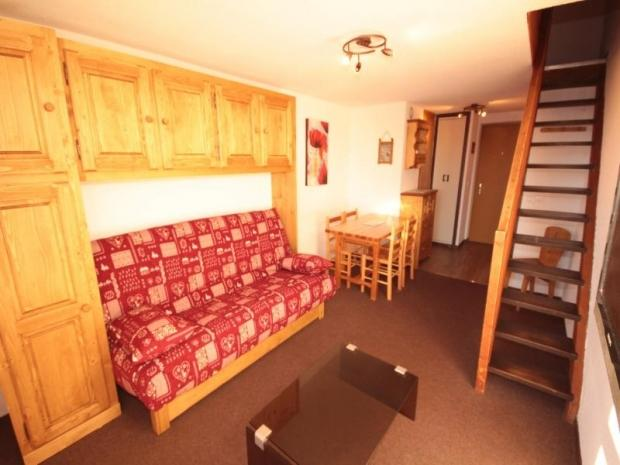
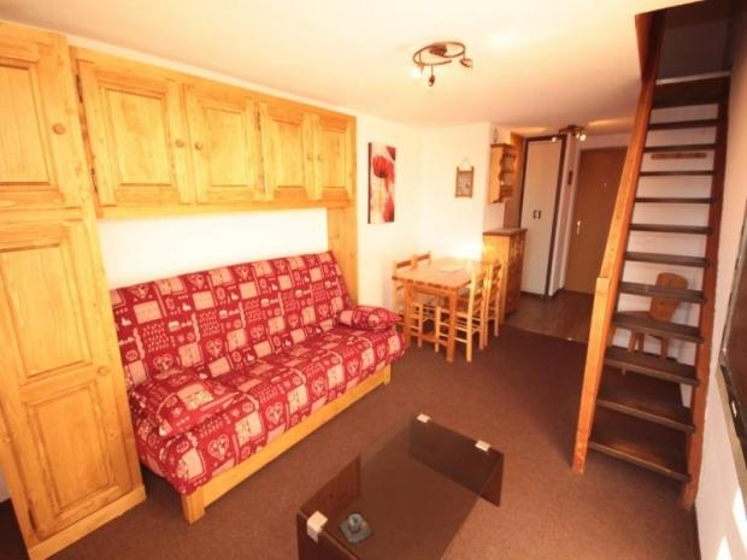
+ cup (355, 524)
